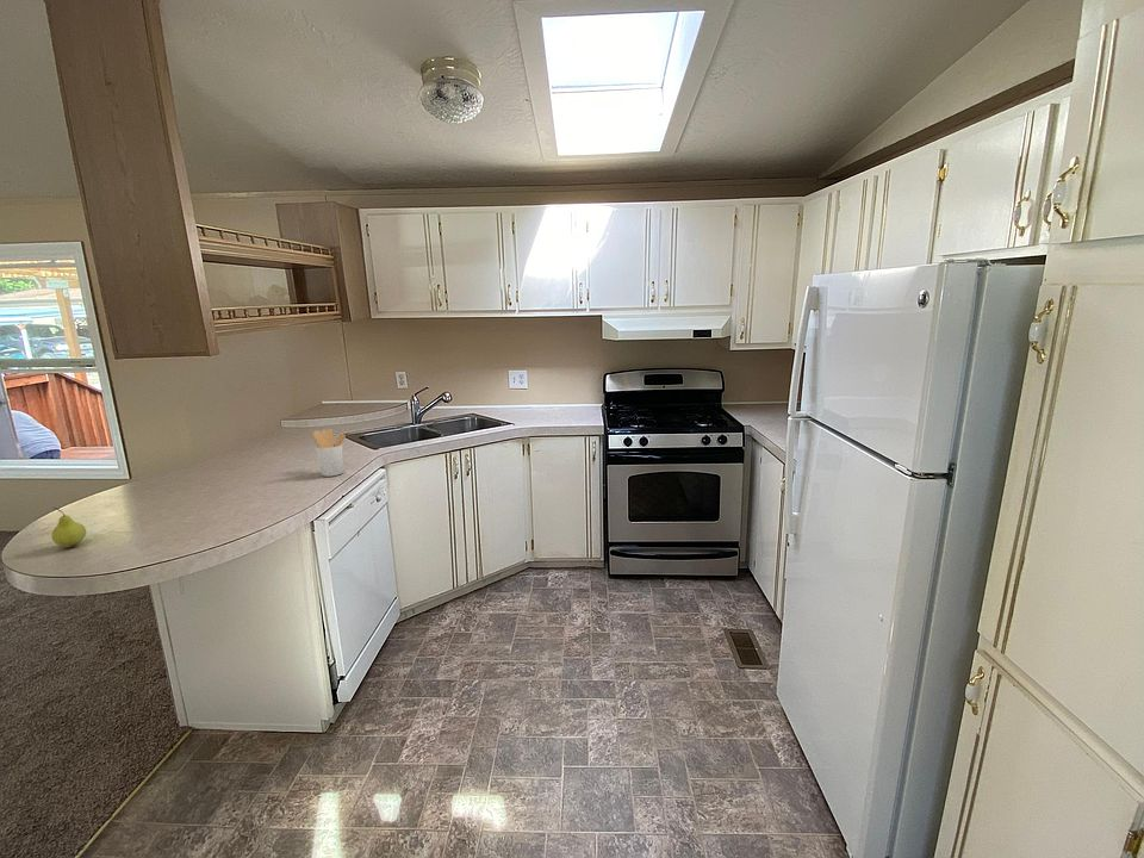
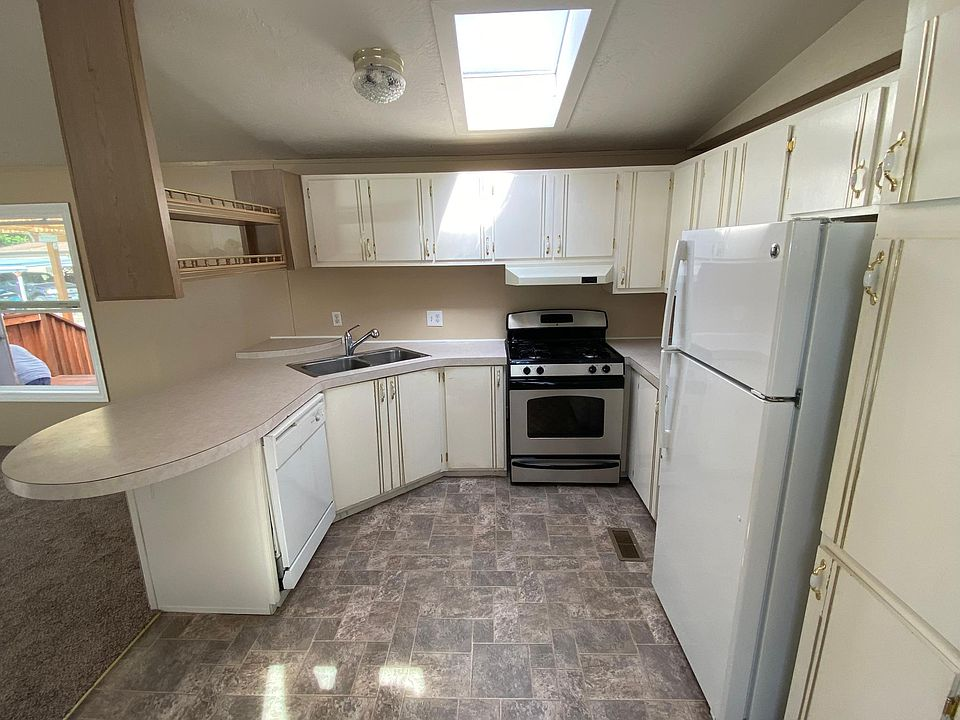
- fruit (67, 526)
- utensil holder (328, 450)
